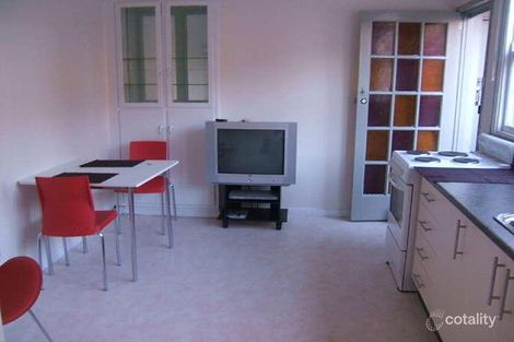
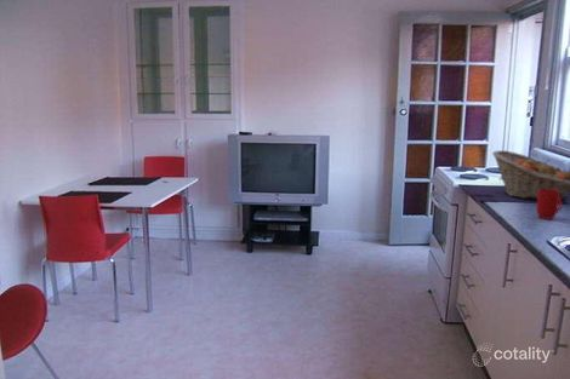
+ mug (549, 205)
+ fruit basket (532, 173)
